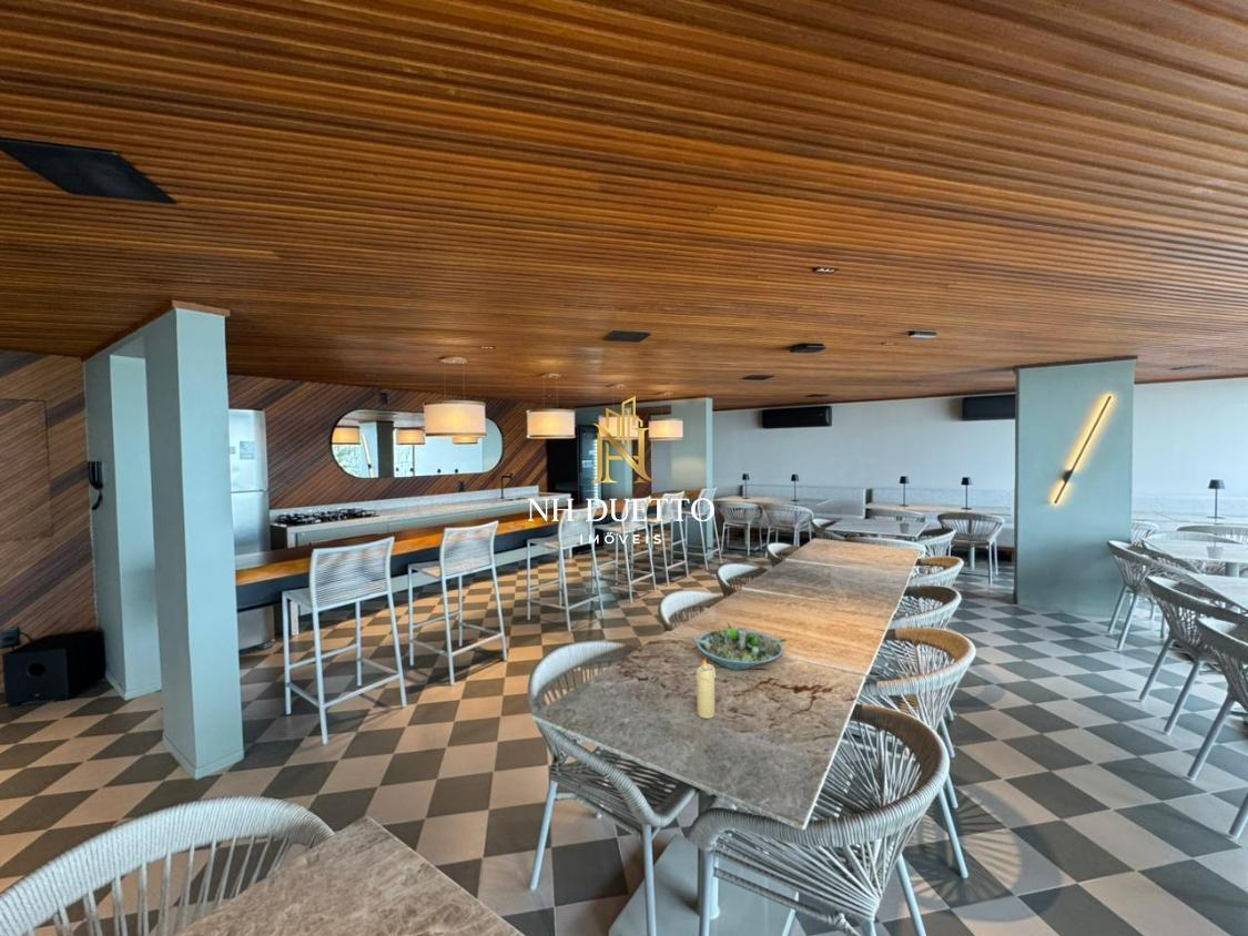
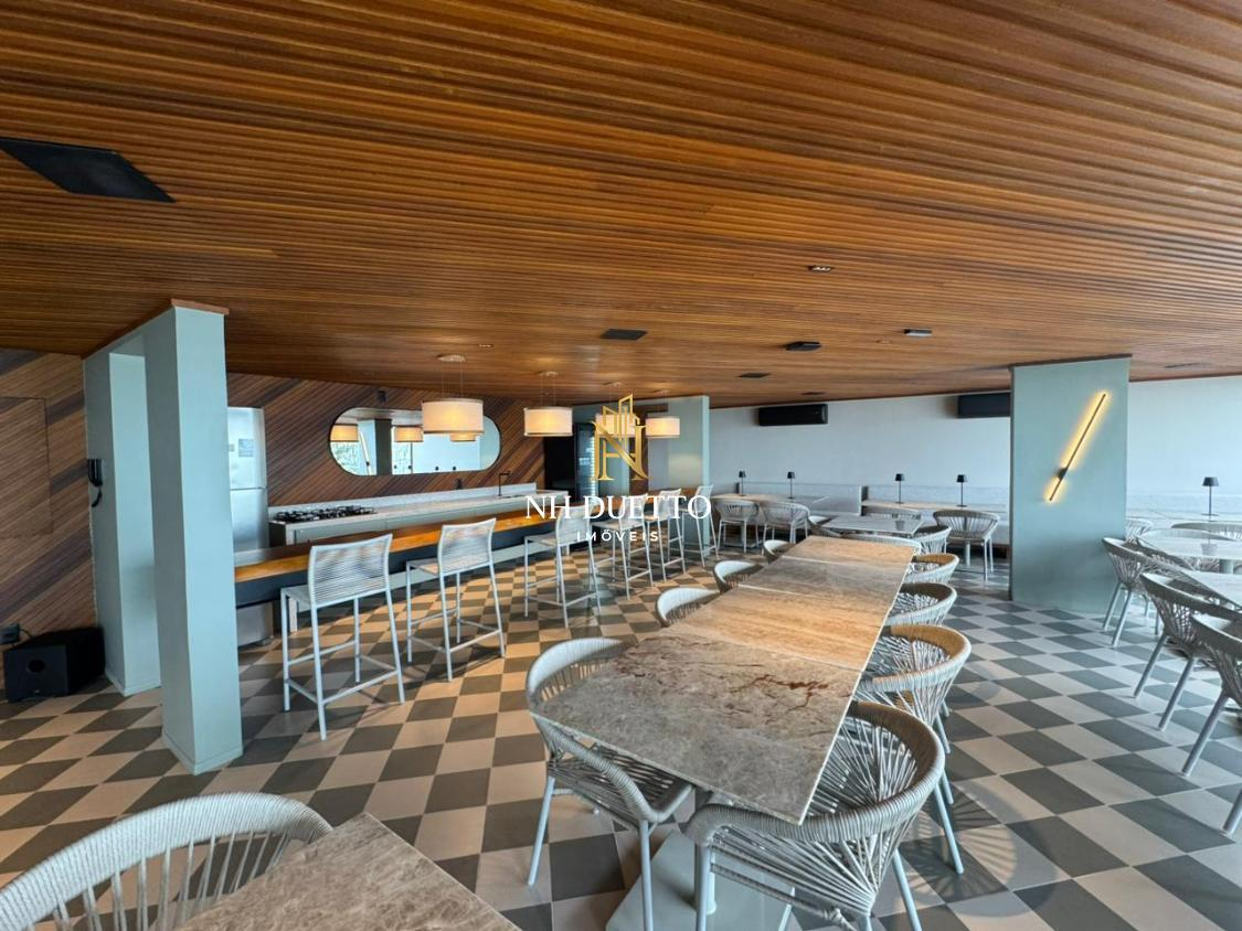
- candle (706, 685)
- succulent planter (739, 638)
